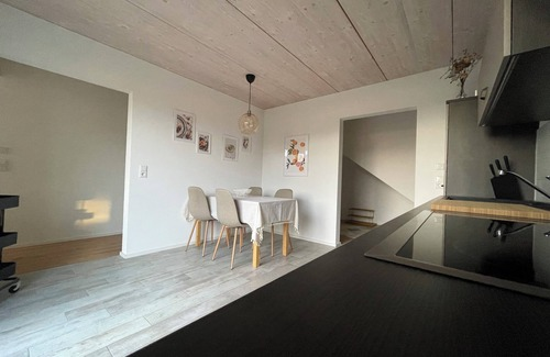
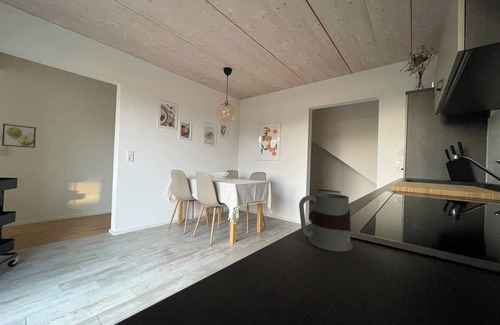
+ mug (324, 219)
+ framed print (19, 136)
